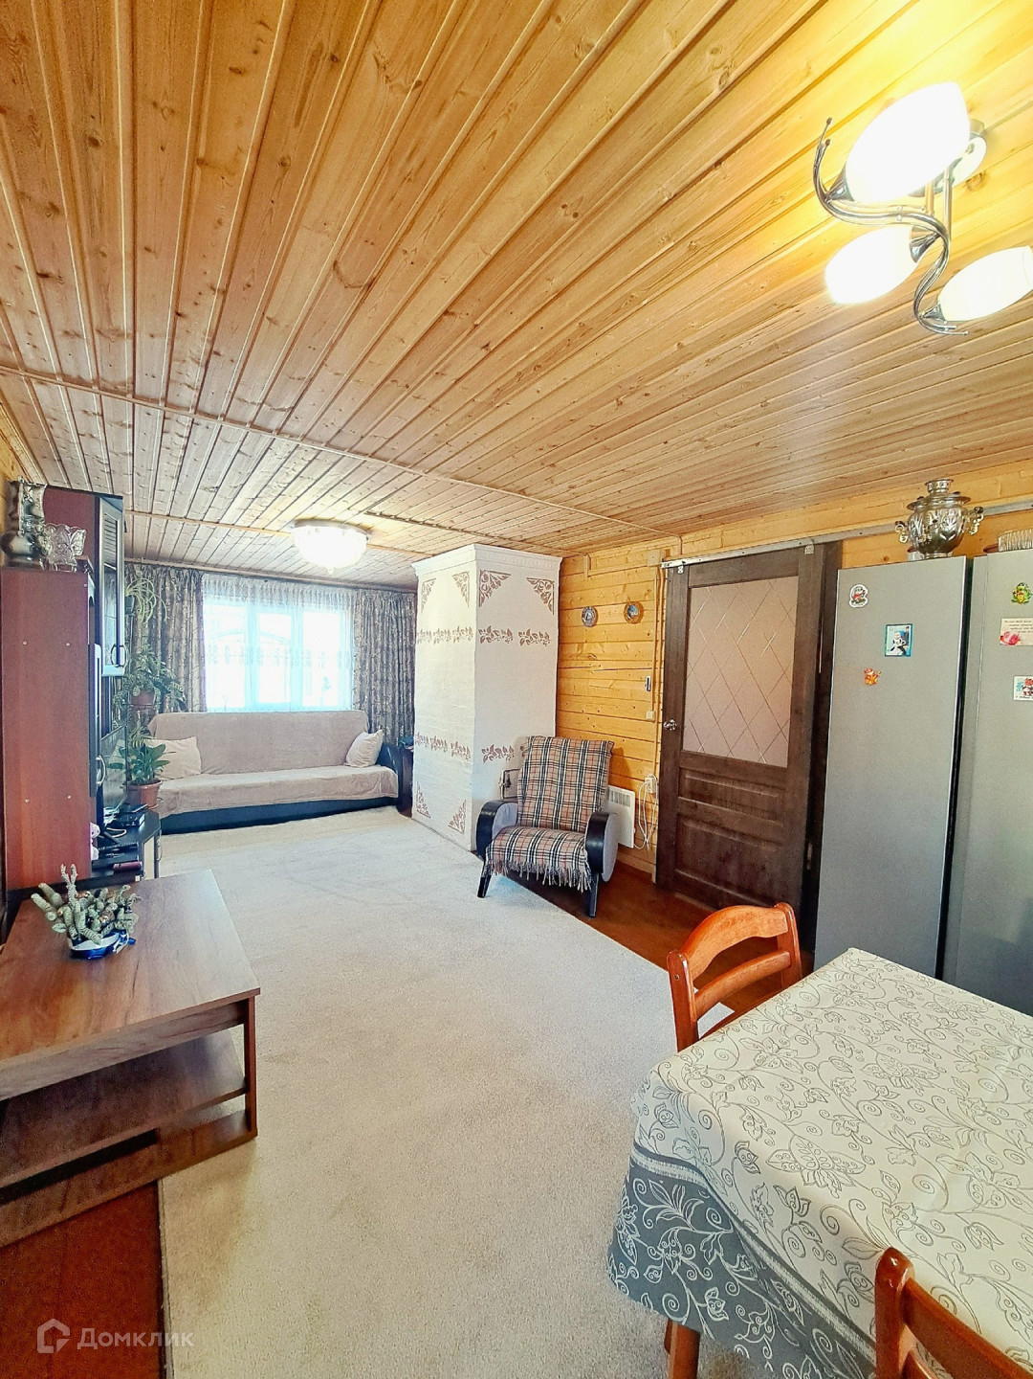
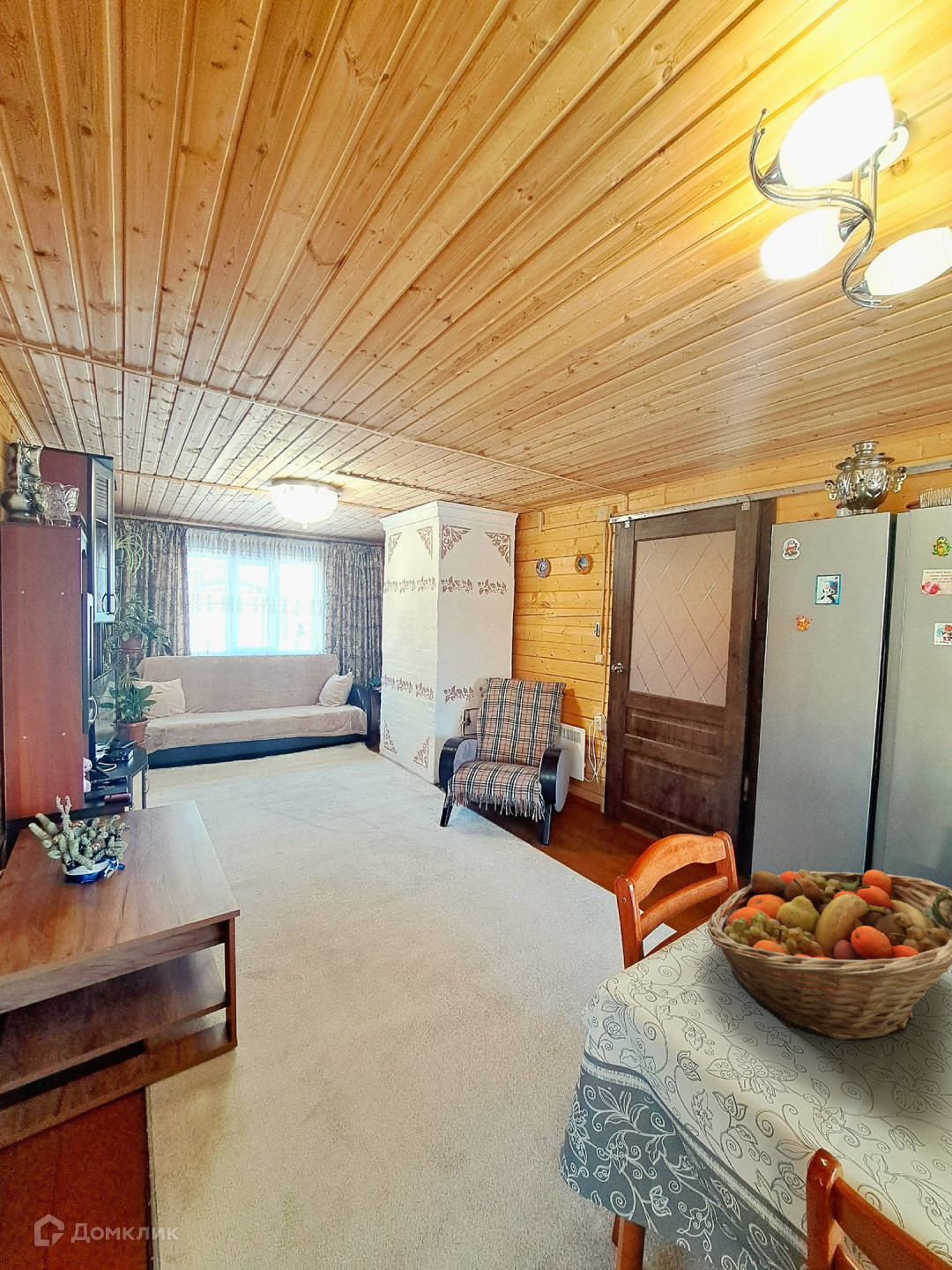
+ fruit basket (831, 932)
